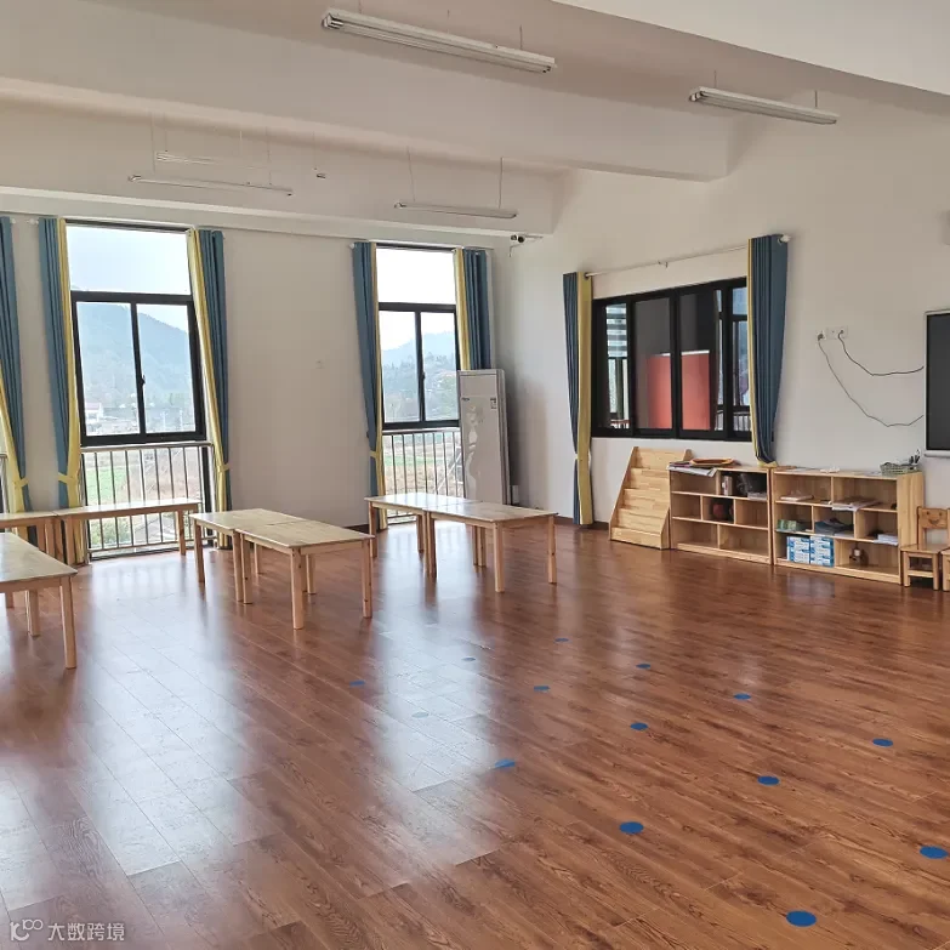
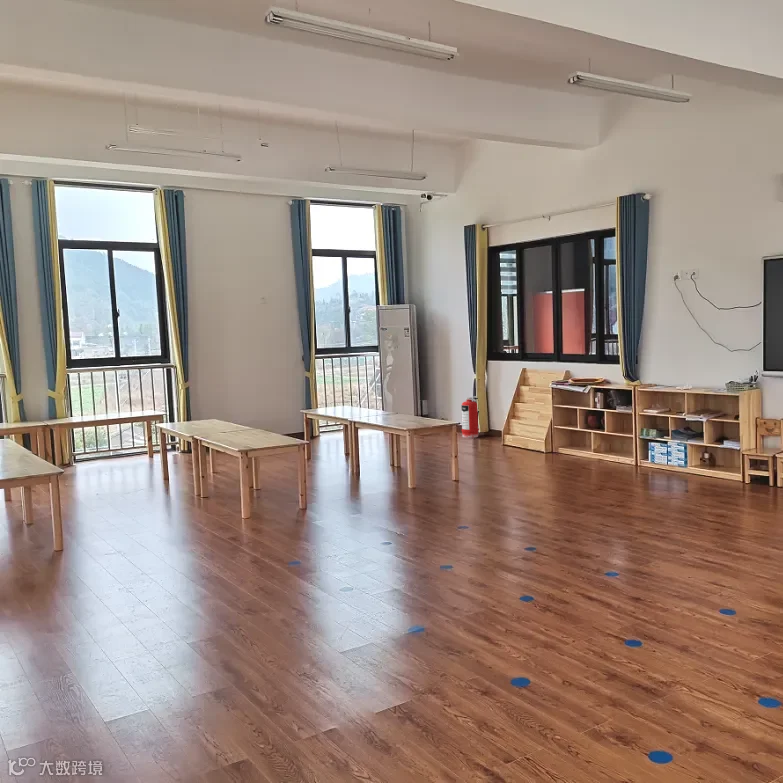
+ fire extinguisher (473, 416)
